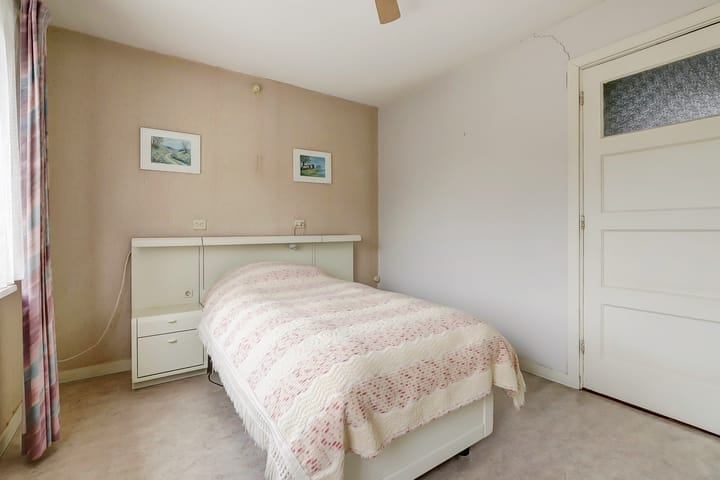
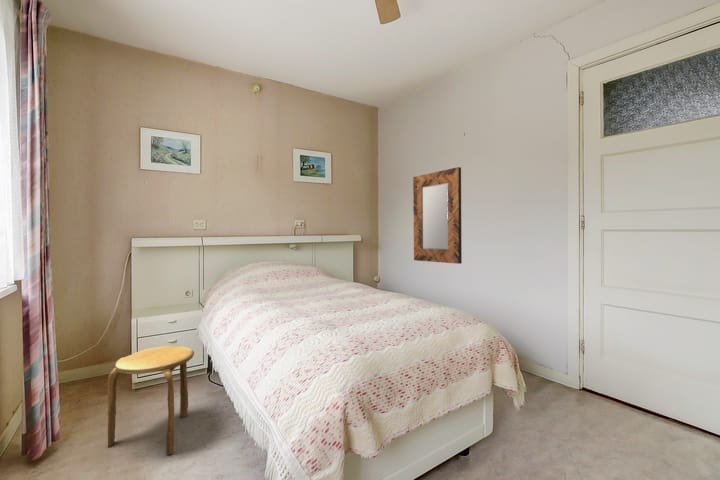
+ home mirror (435, 217)
+ stool (168, 395)
